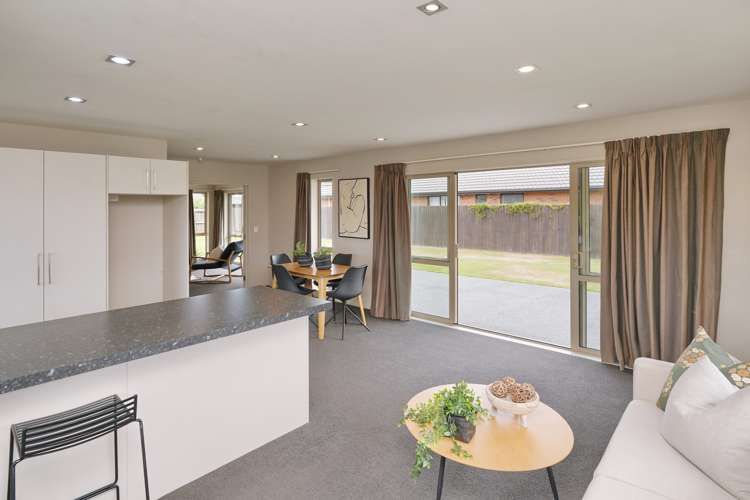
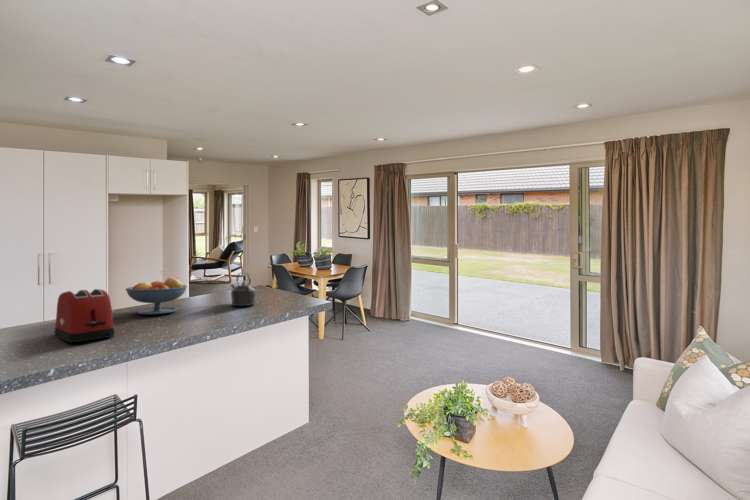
+ fruit bowl (157, 295)
+ toaster (84, 312)
+ kettle (240, 288)
